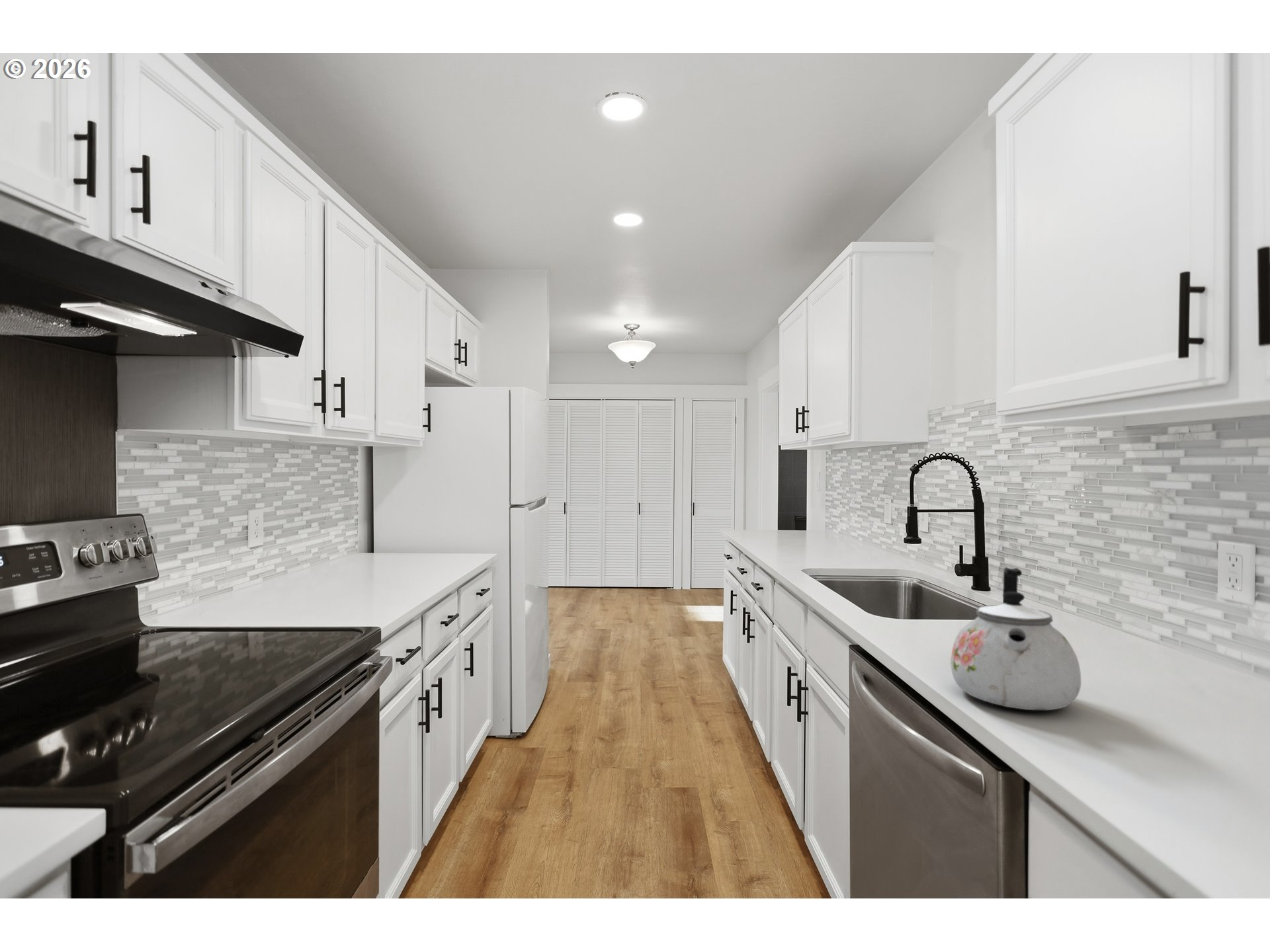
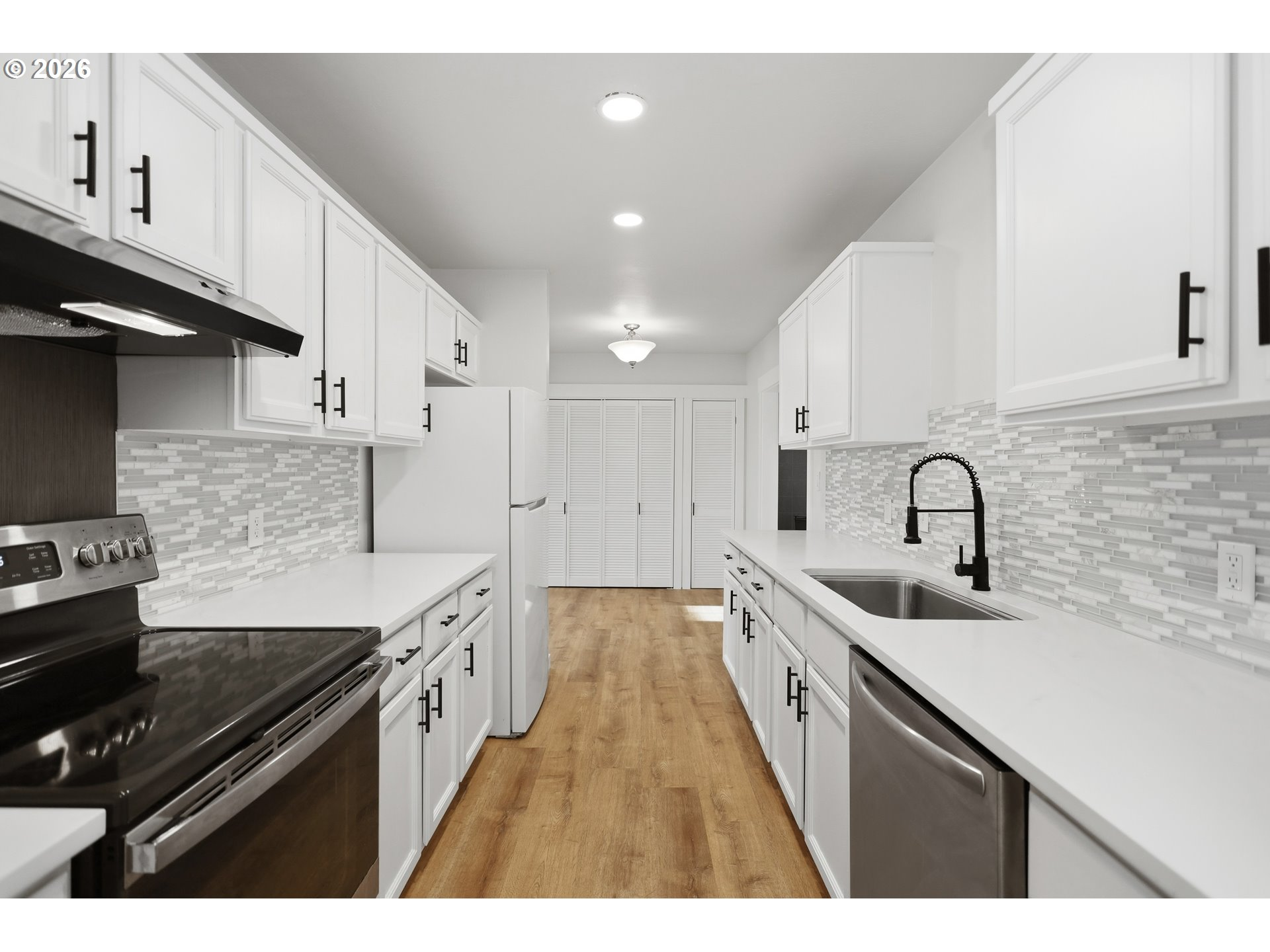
- kettle (1013, 633)
